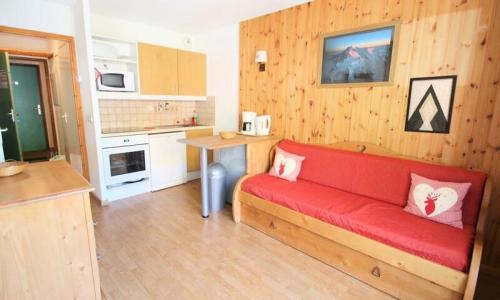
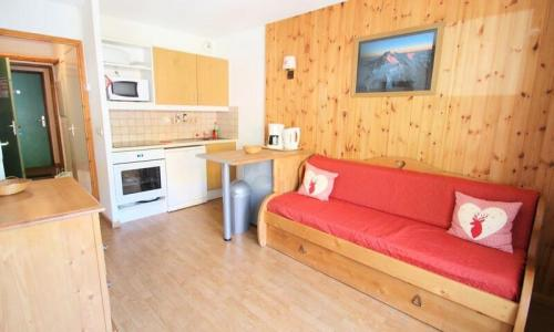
- wall art (429, 105)
